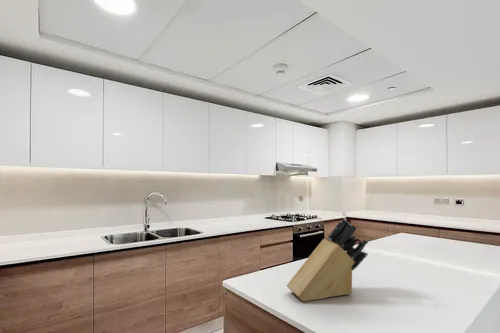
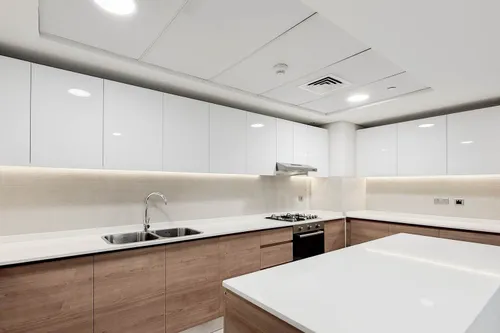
- knife block (328, 256)
